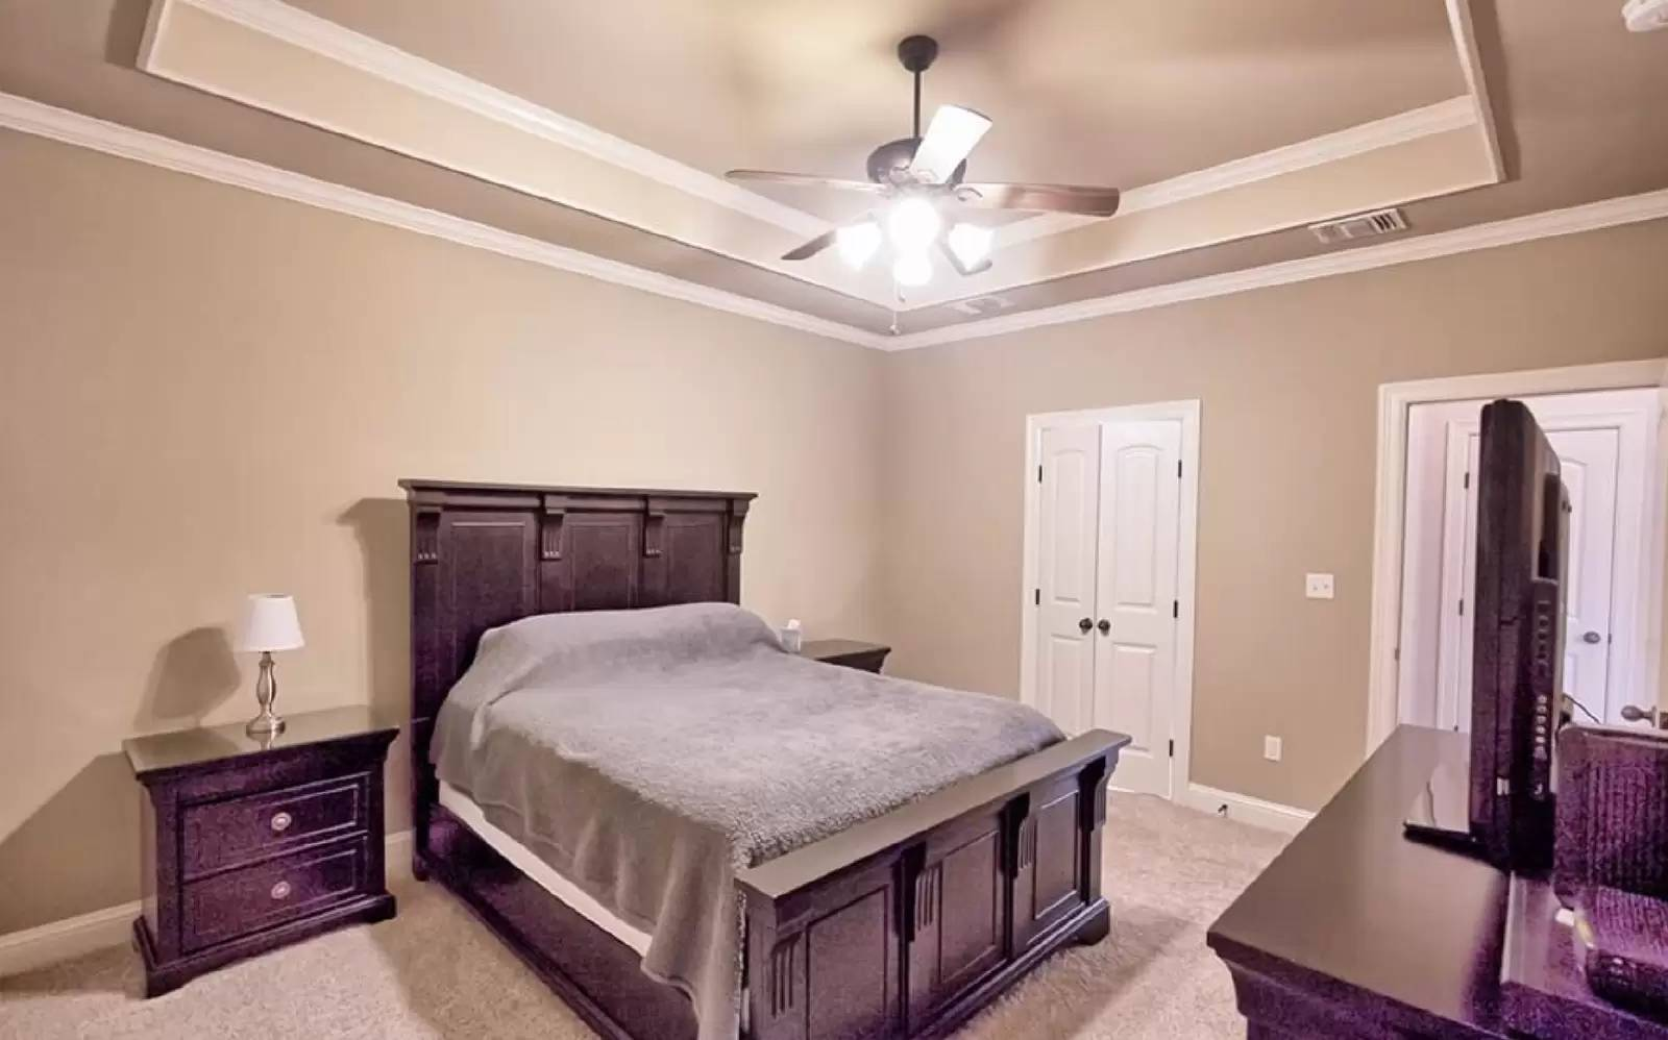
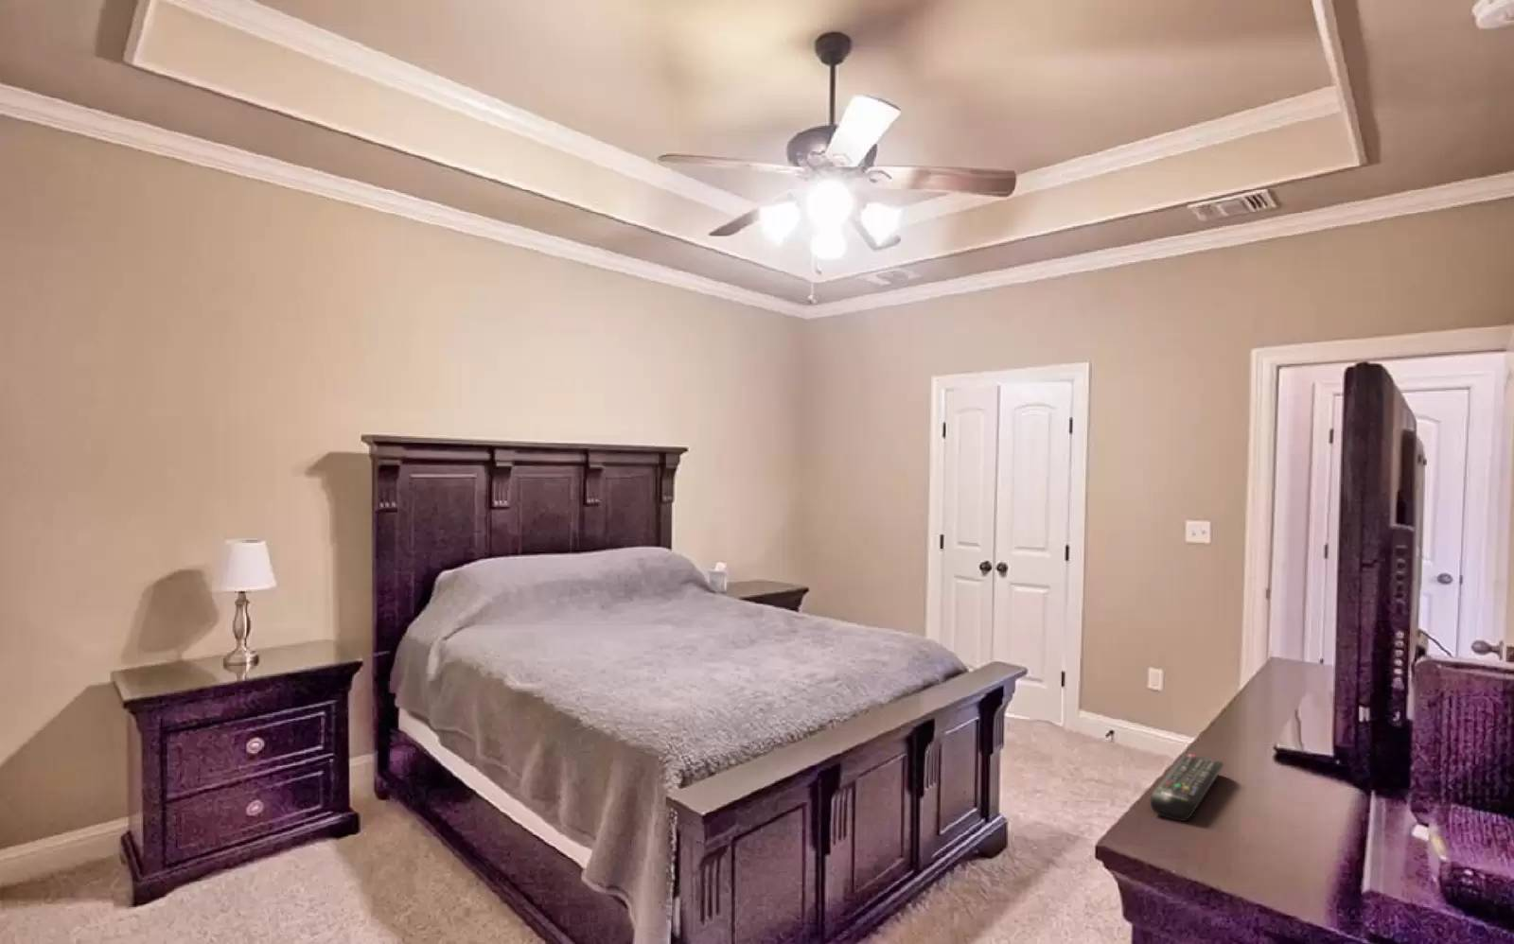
+ remote control (1189, 783)
